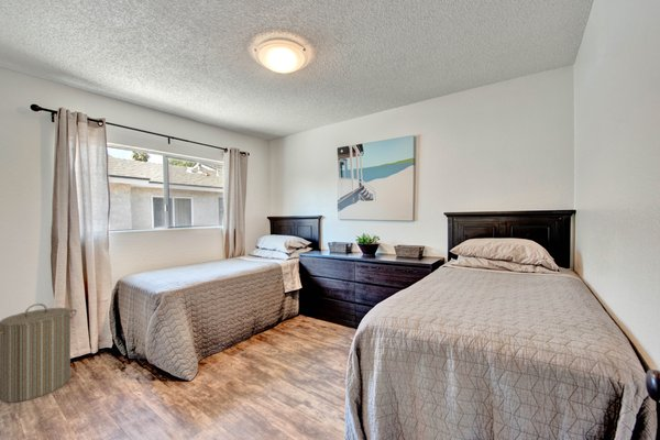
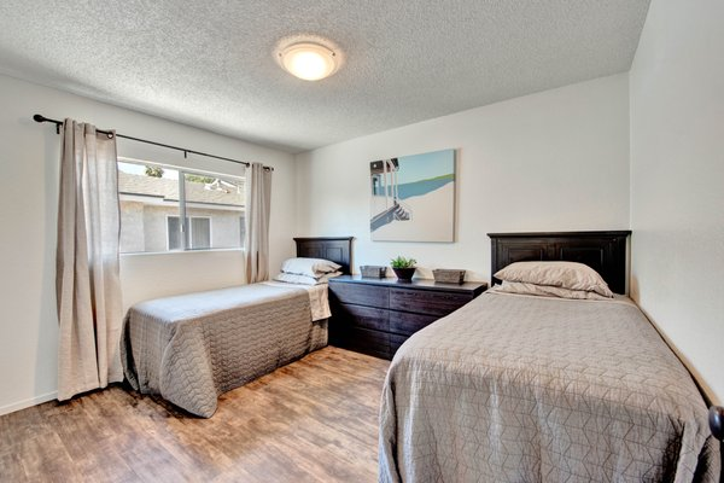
- laundry hamper (37, 345)
